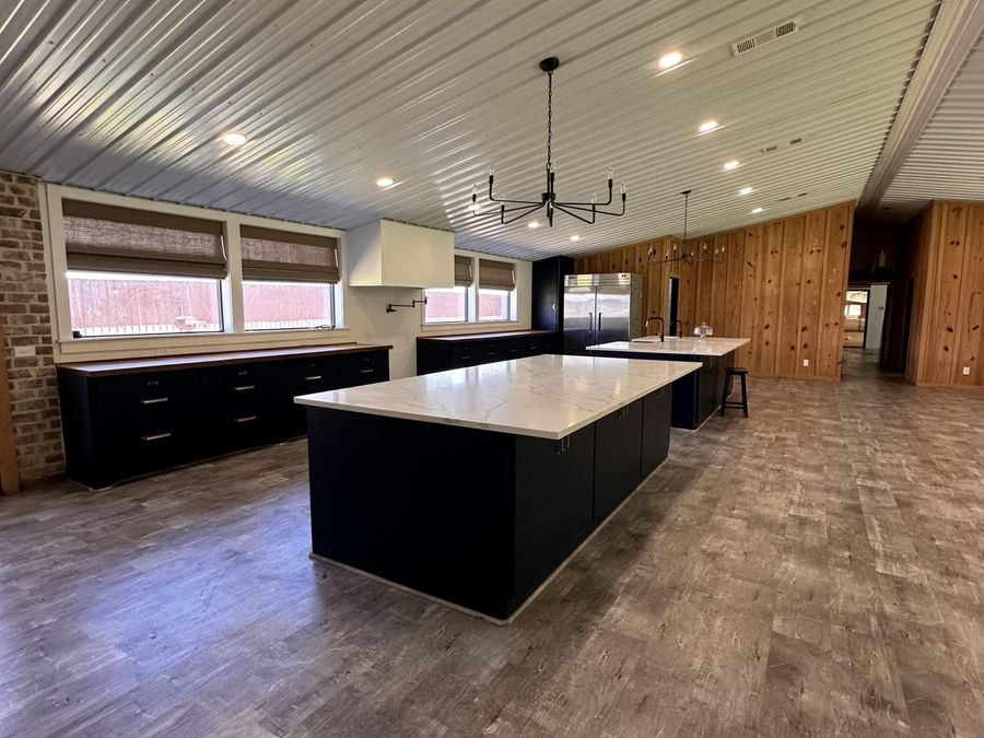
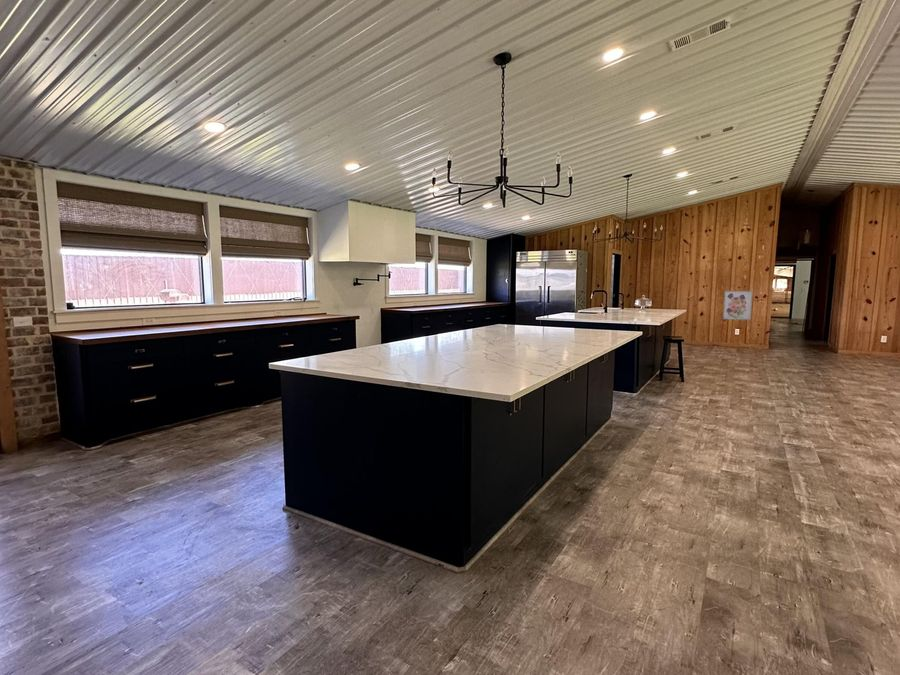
+ wall art (737, 305)
